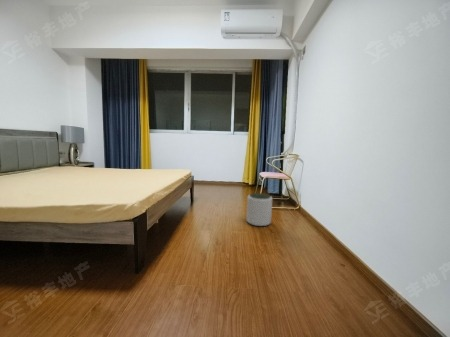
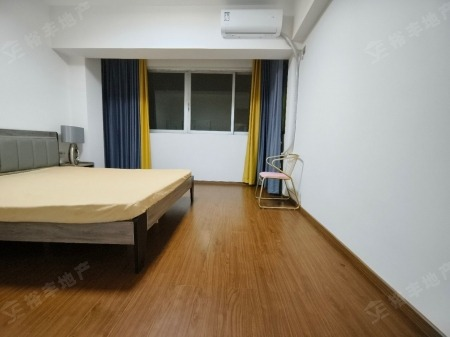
- plant pot (259, 209)
